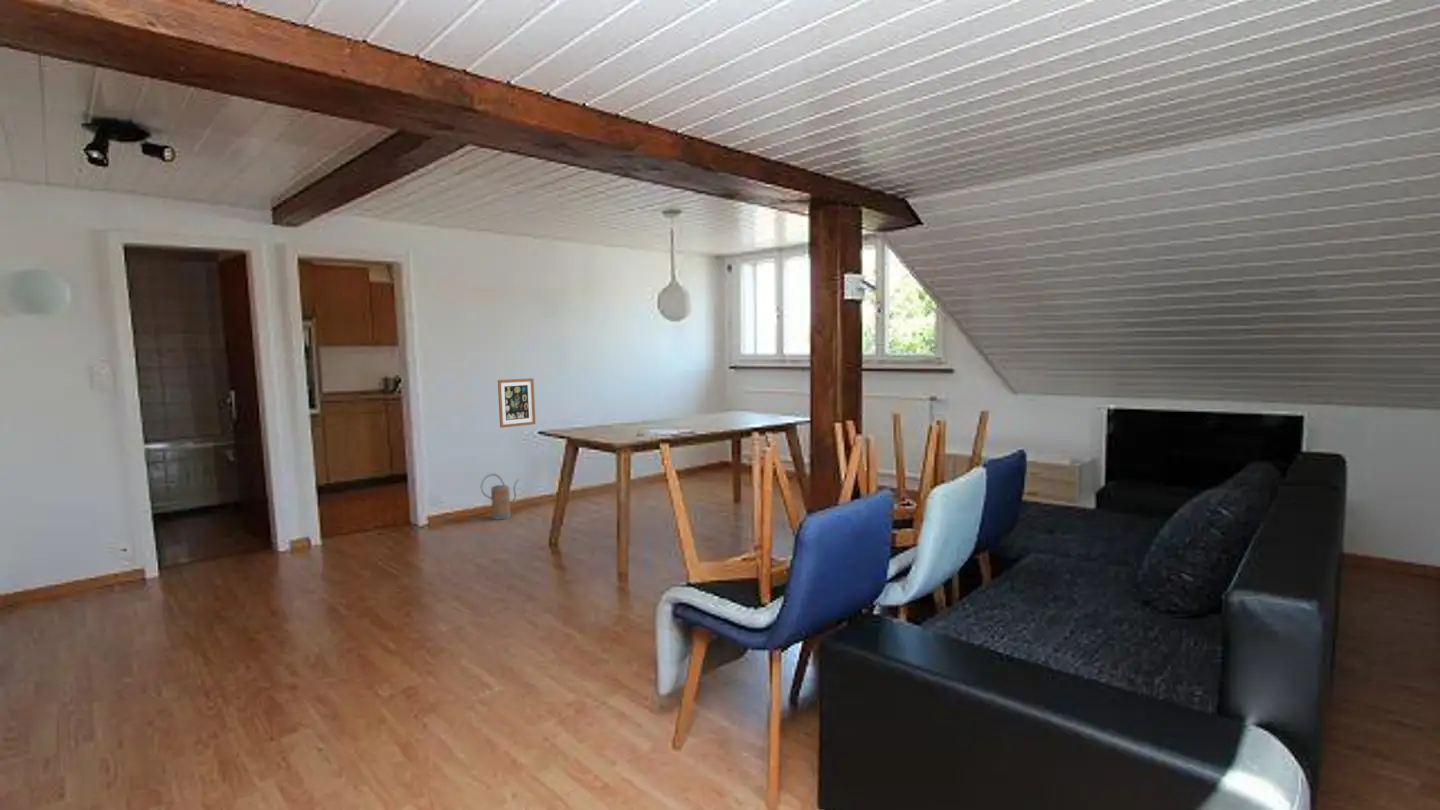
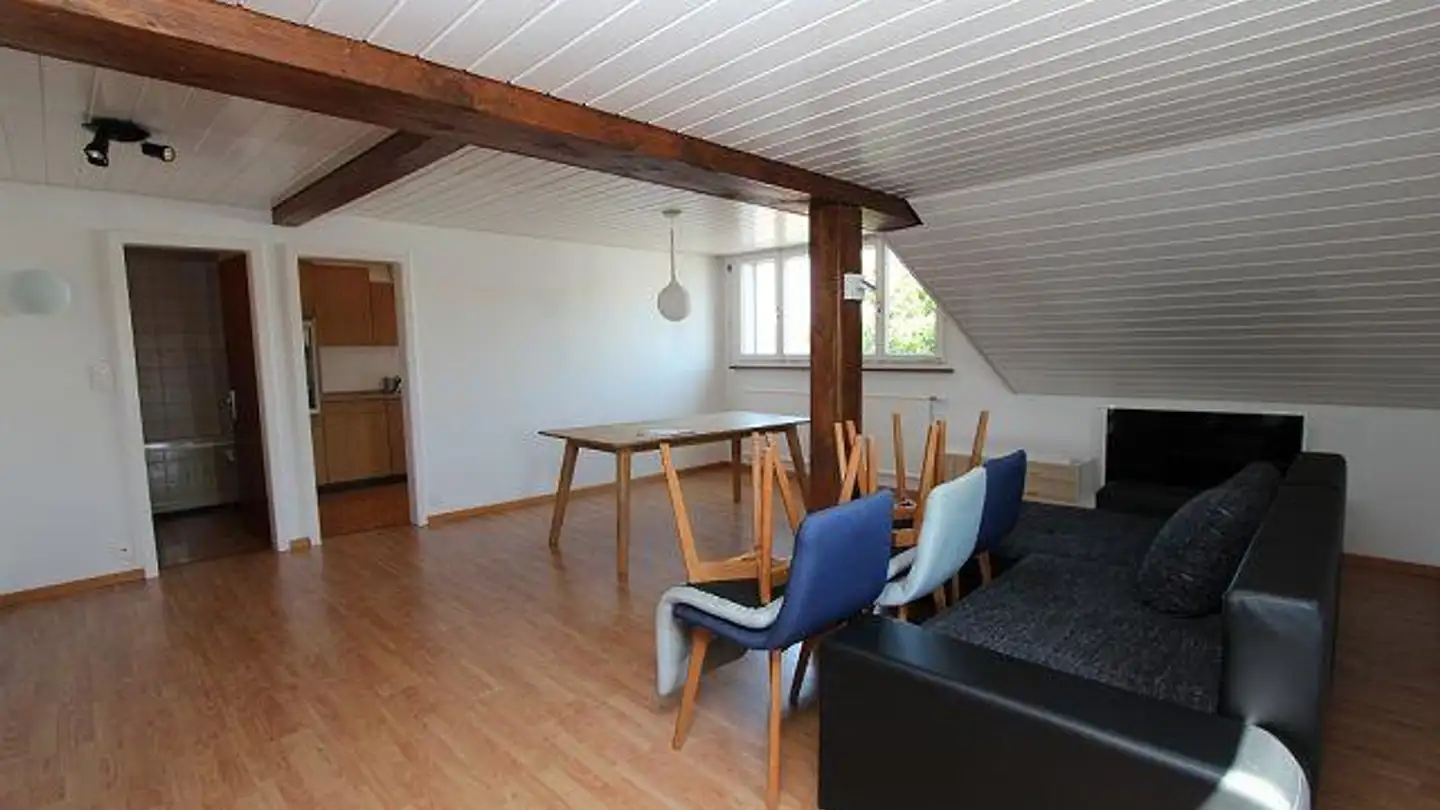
- wall art (517, 402)
- watering can (500, 495)
